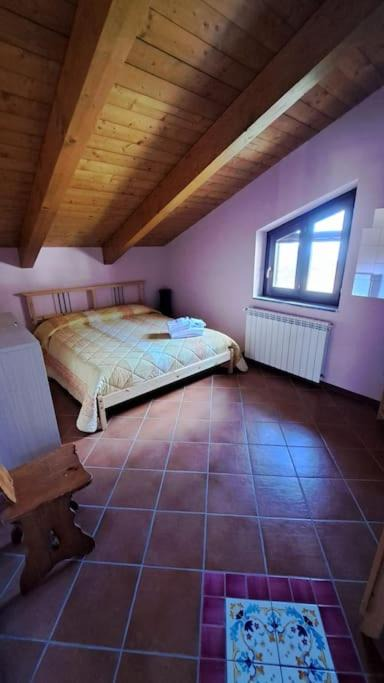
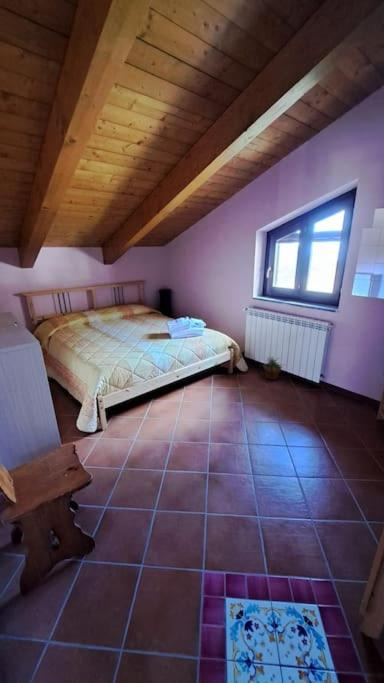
+ potted plant (272, 367)
